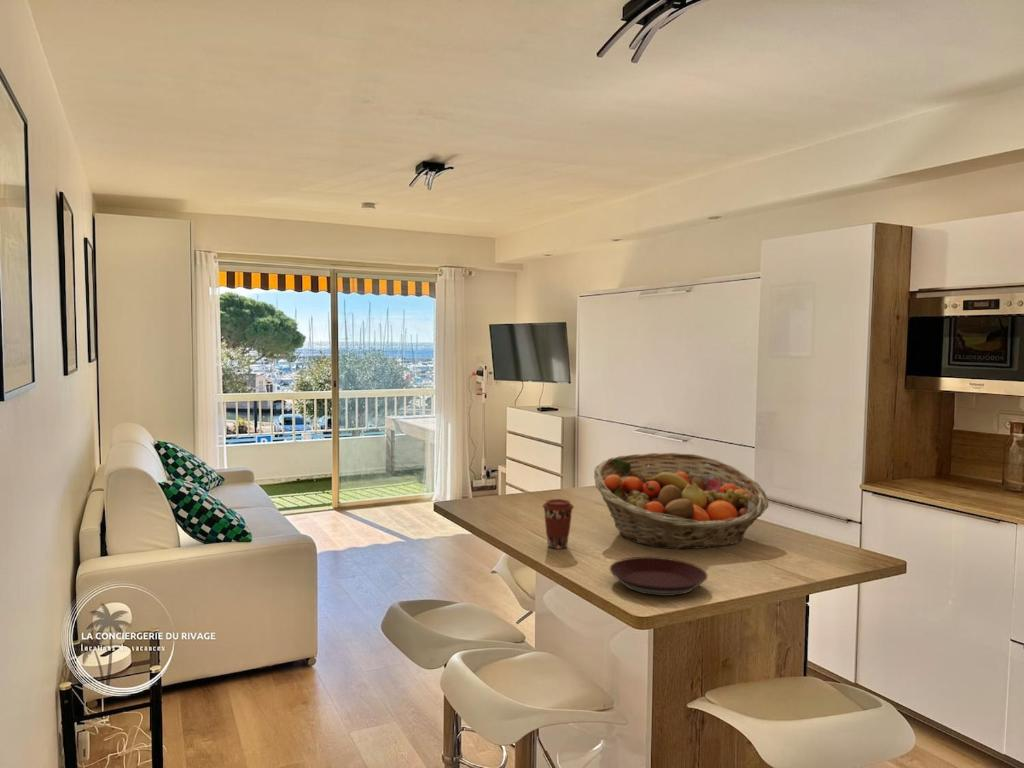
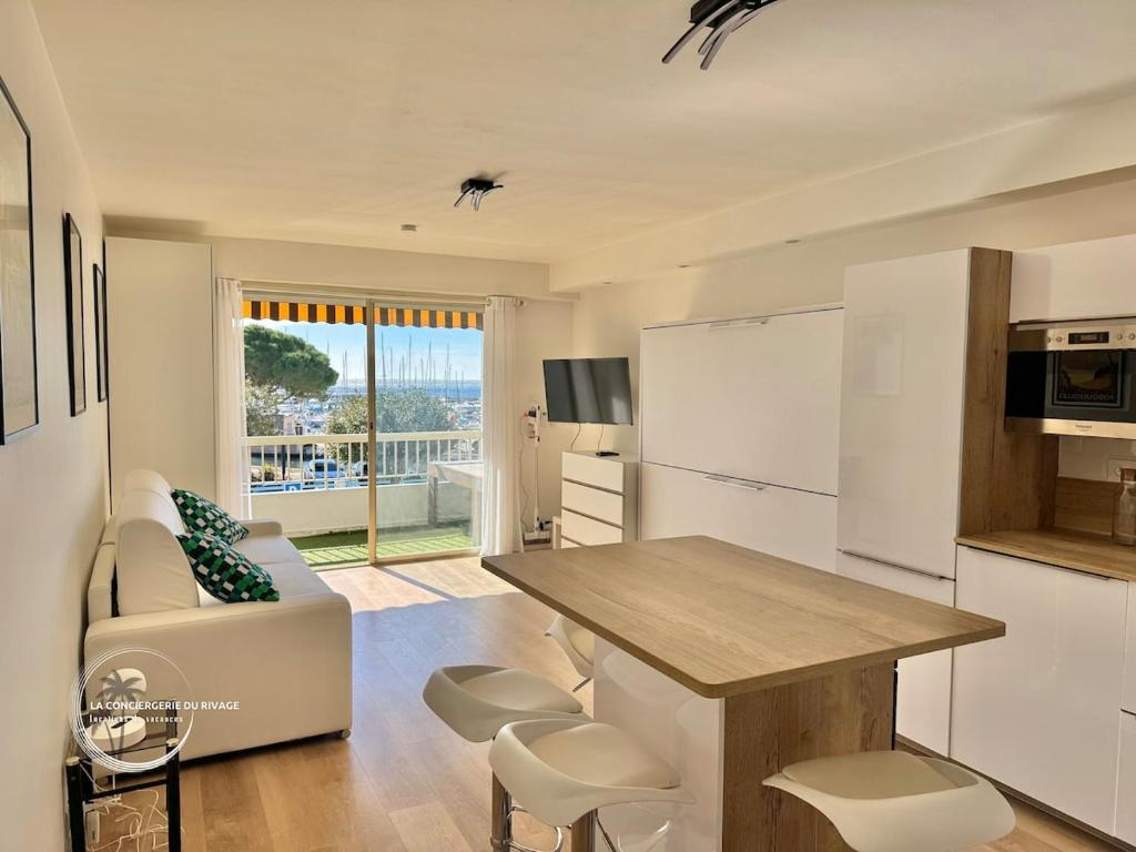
- coffee cup (557, 523)
- plate (657, 577)
- fruit basket (678, 498)
